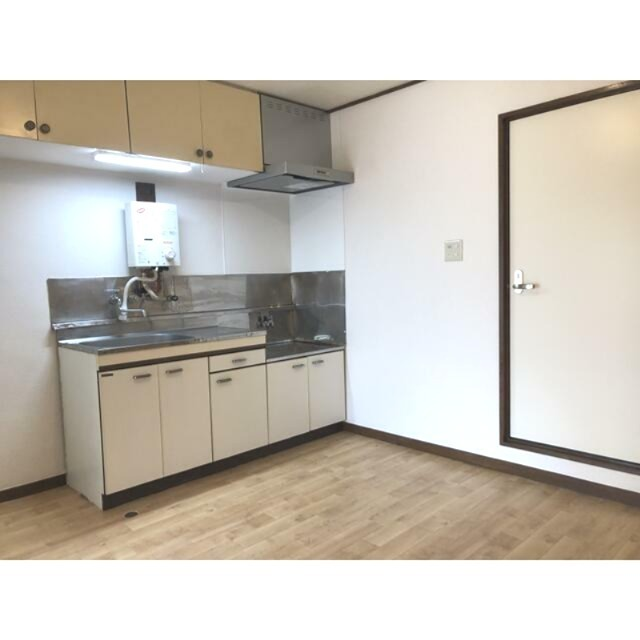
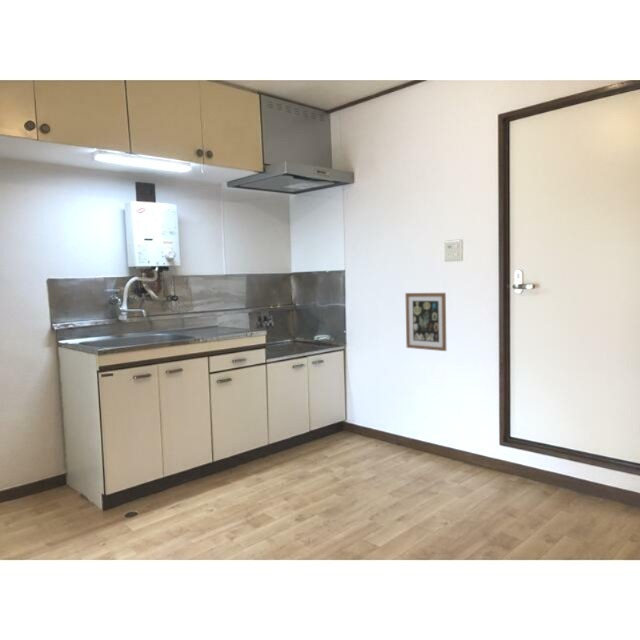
+ wall art (425, 321)
